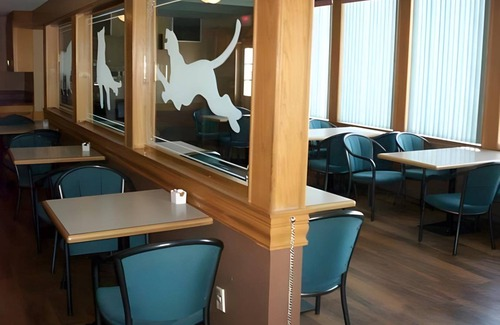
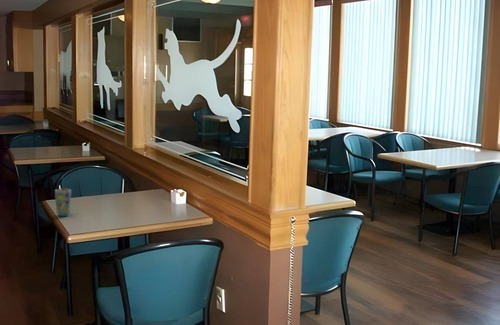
+ cup (63, 196)
